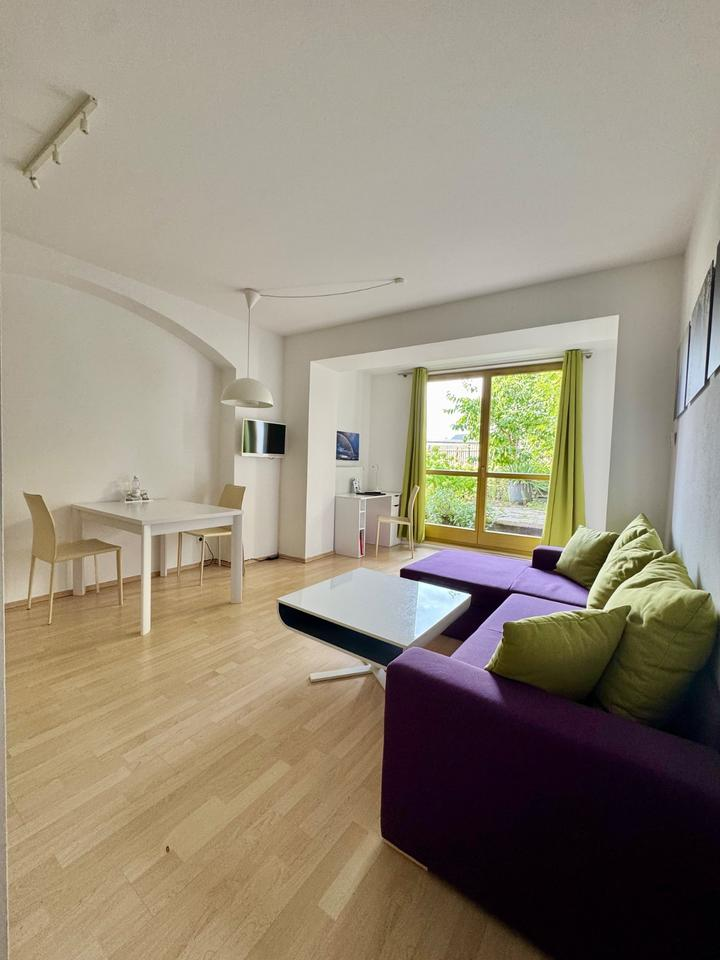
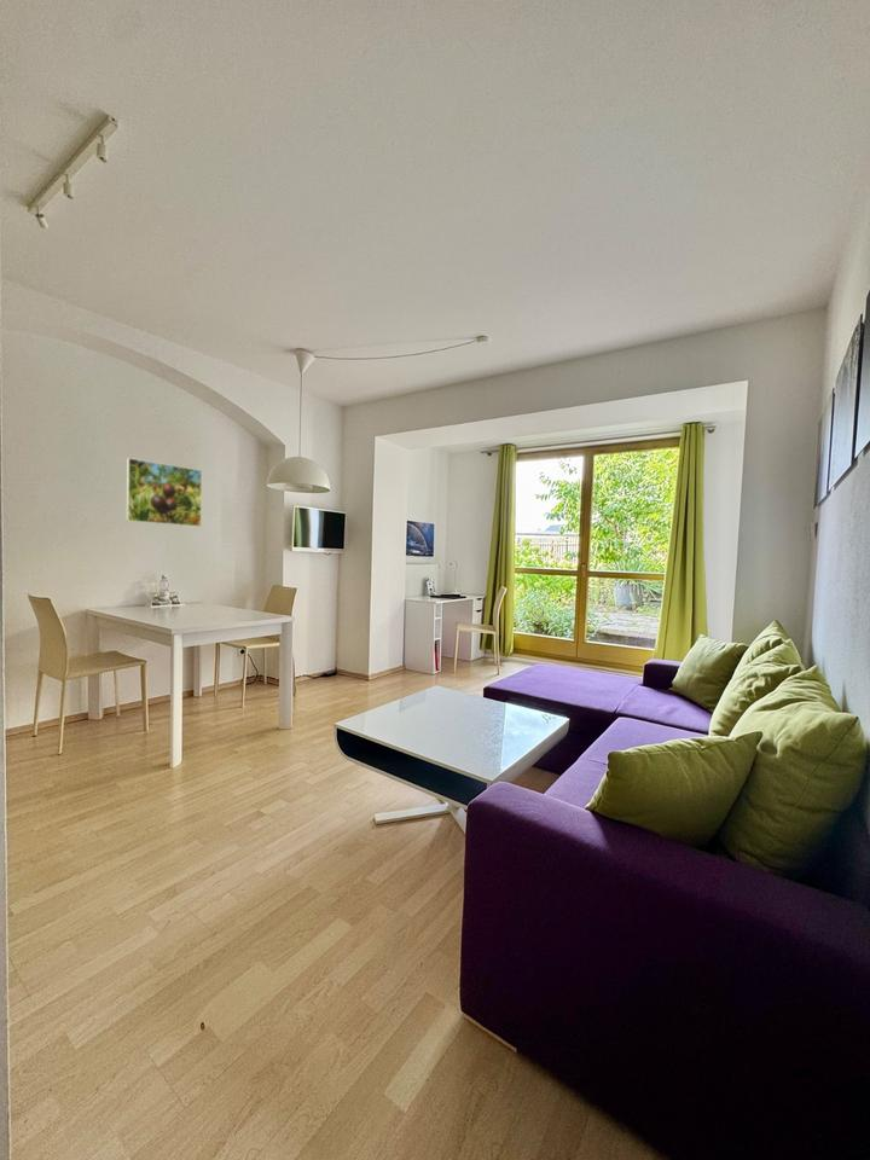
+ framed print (166, 494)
